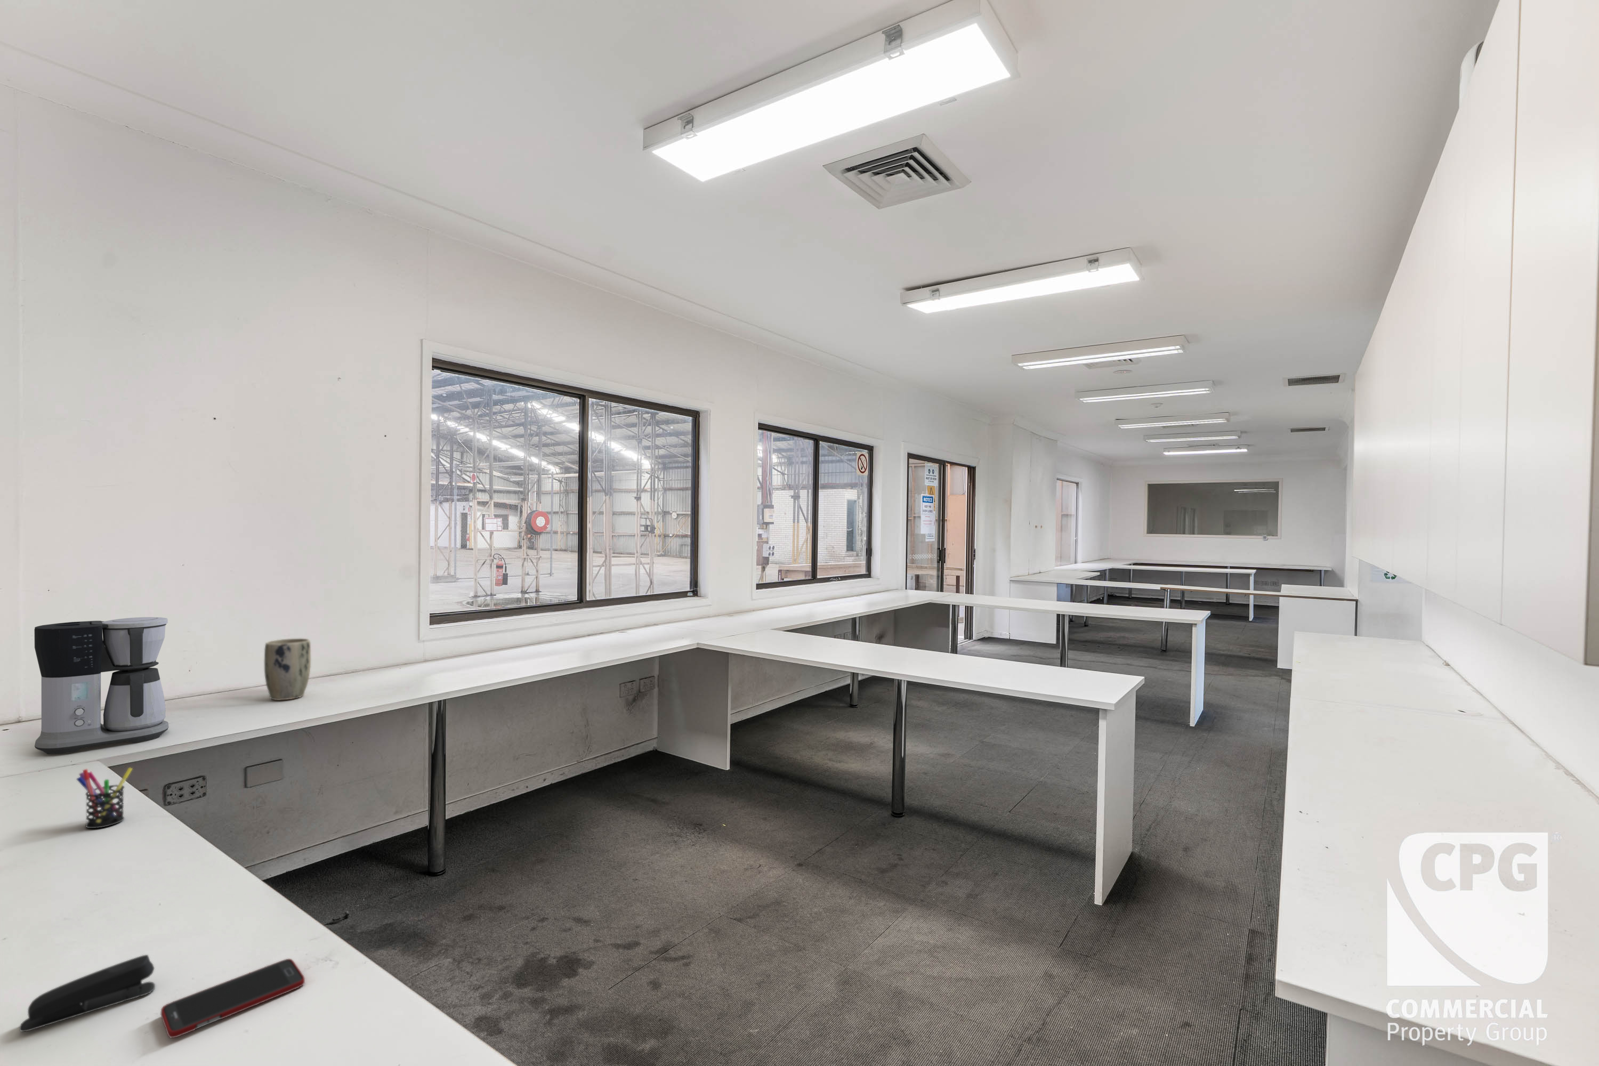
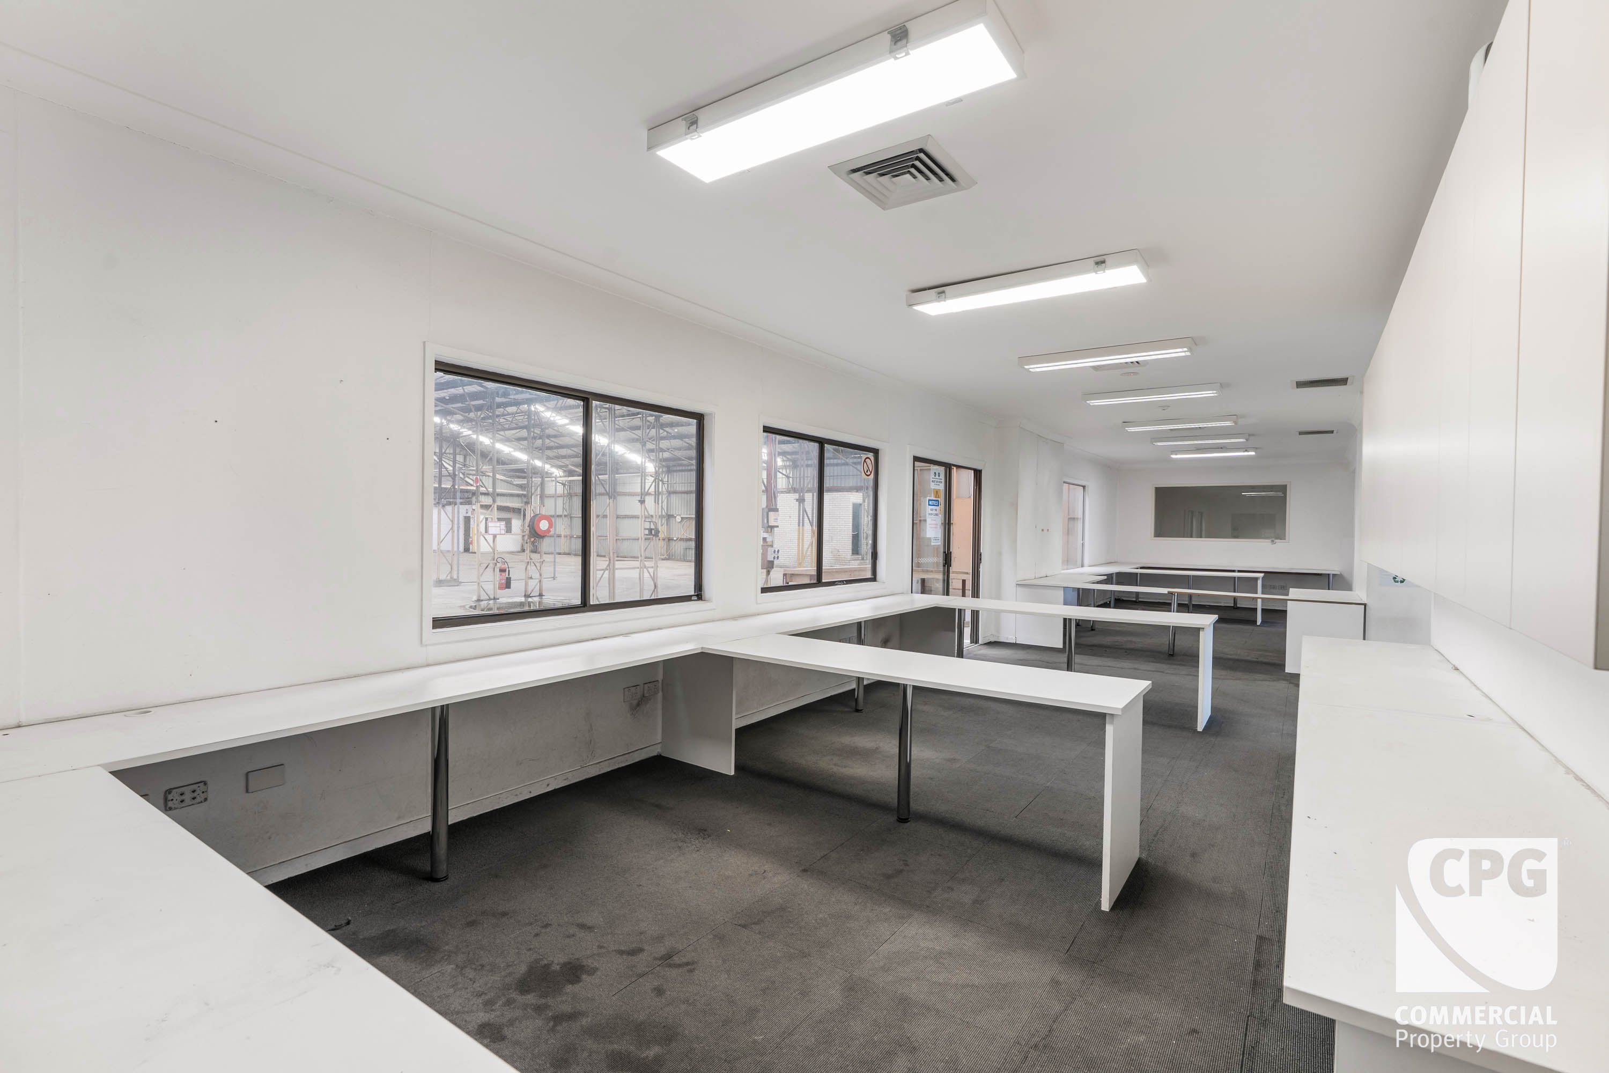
- coffee maker (100, 682)
- stapler (90, 989)
- plant pot (287, 669)
- cell phone (236, 996)
- pen holder (102, 795)
